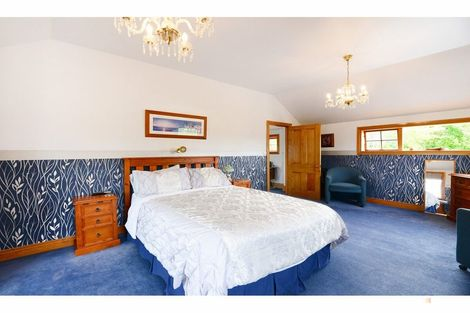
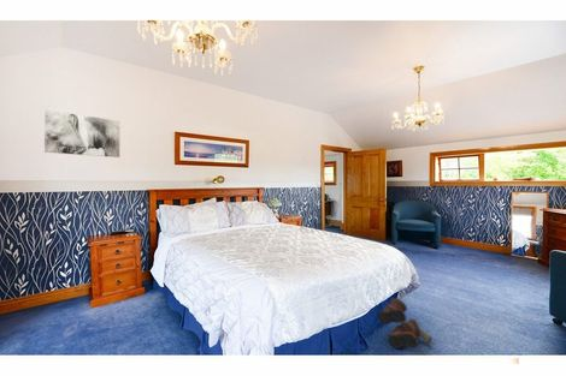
+ boots (403, 321)
+ wall art (84, 135)
